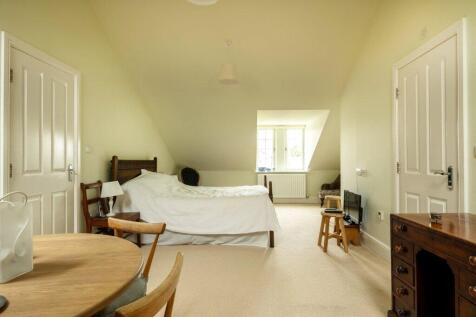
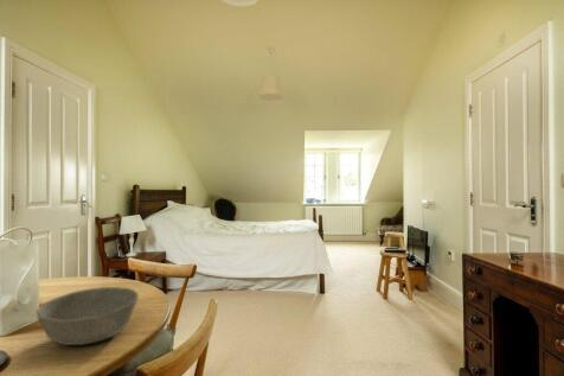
+ bowl (90, 318)
